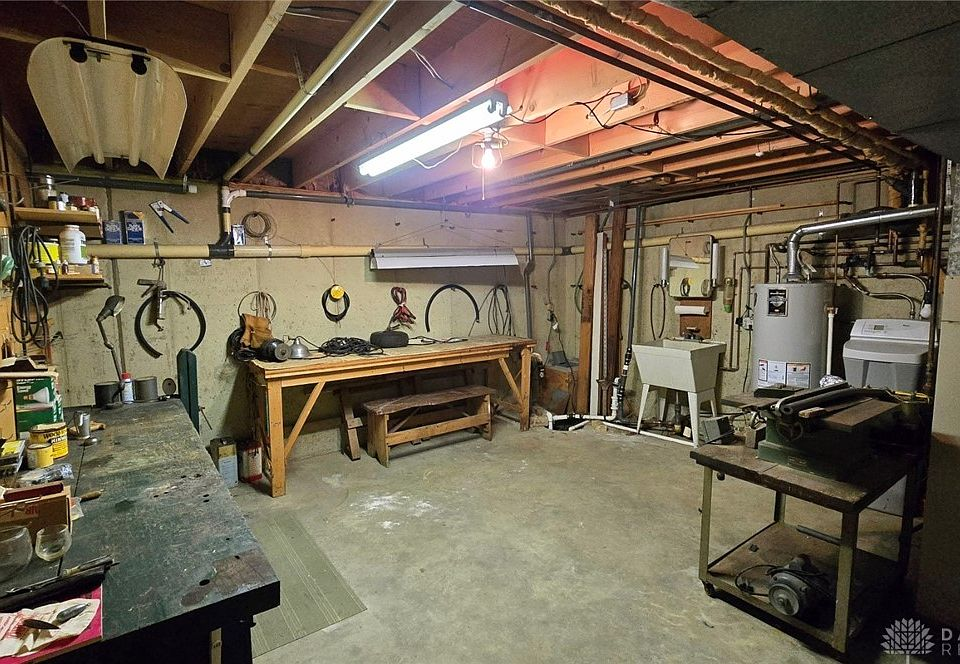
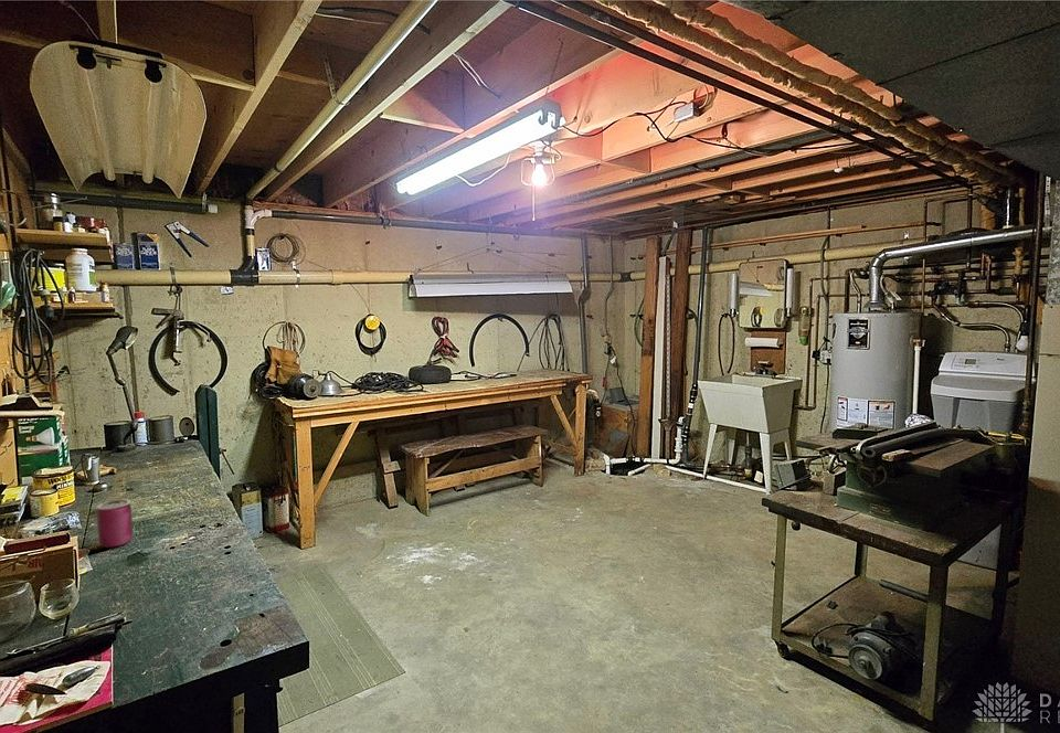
+ can (115, 523)
